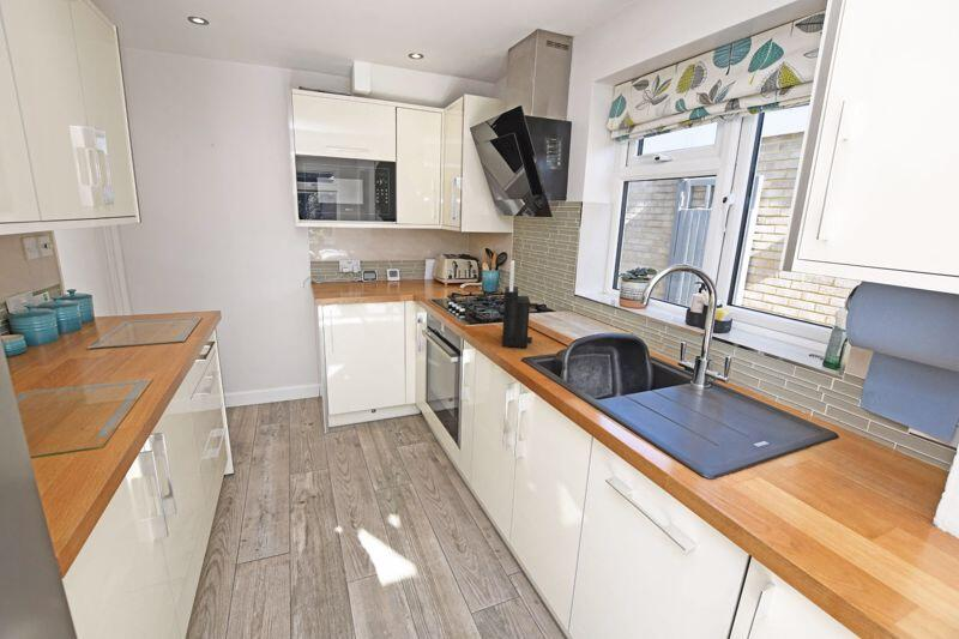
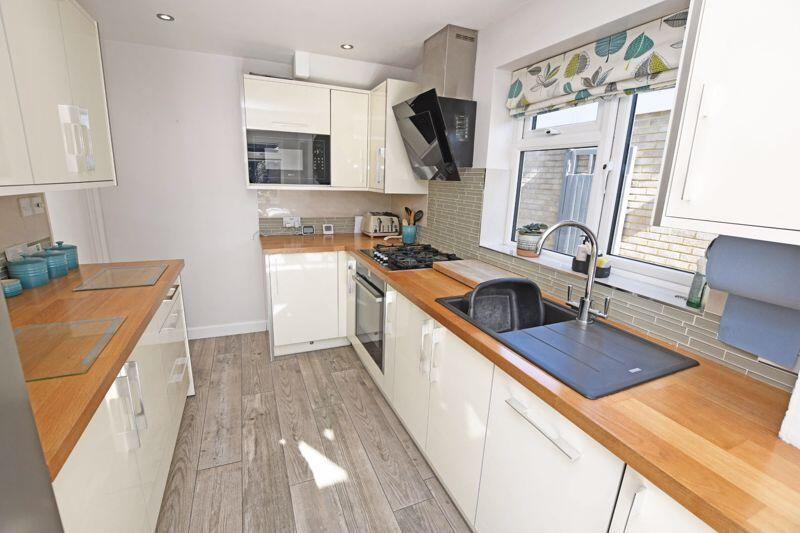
- knife block (519, 302)
